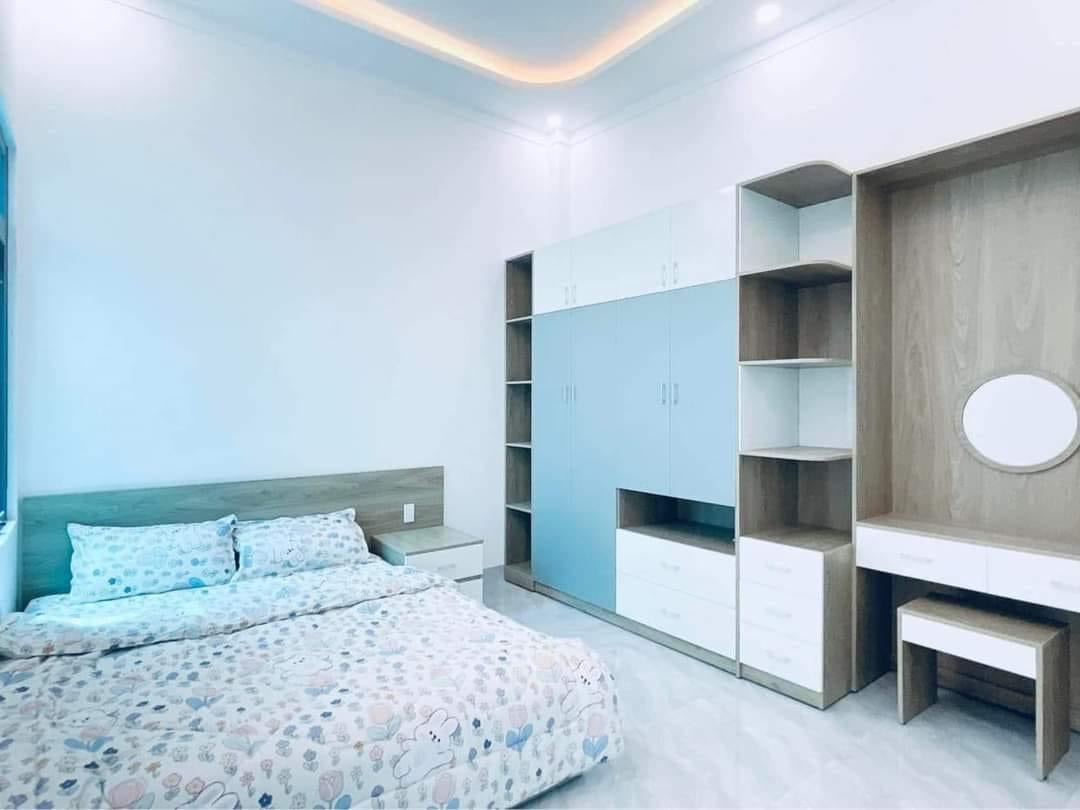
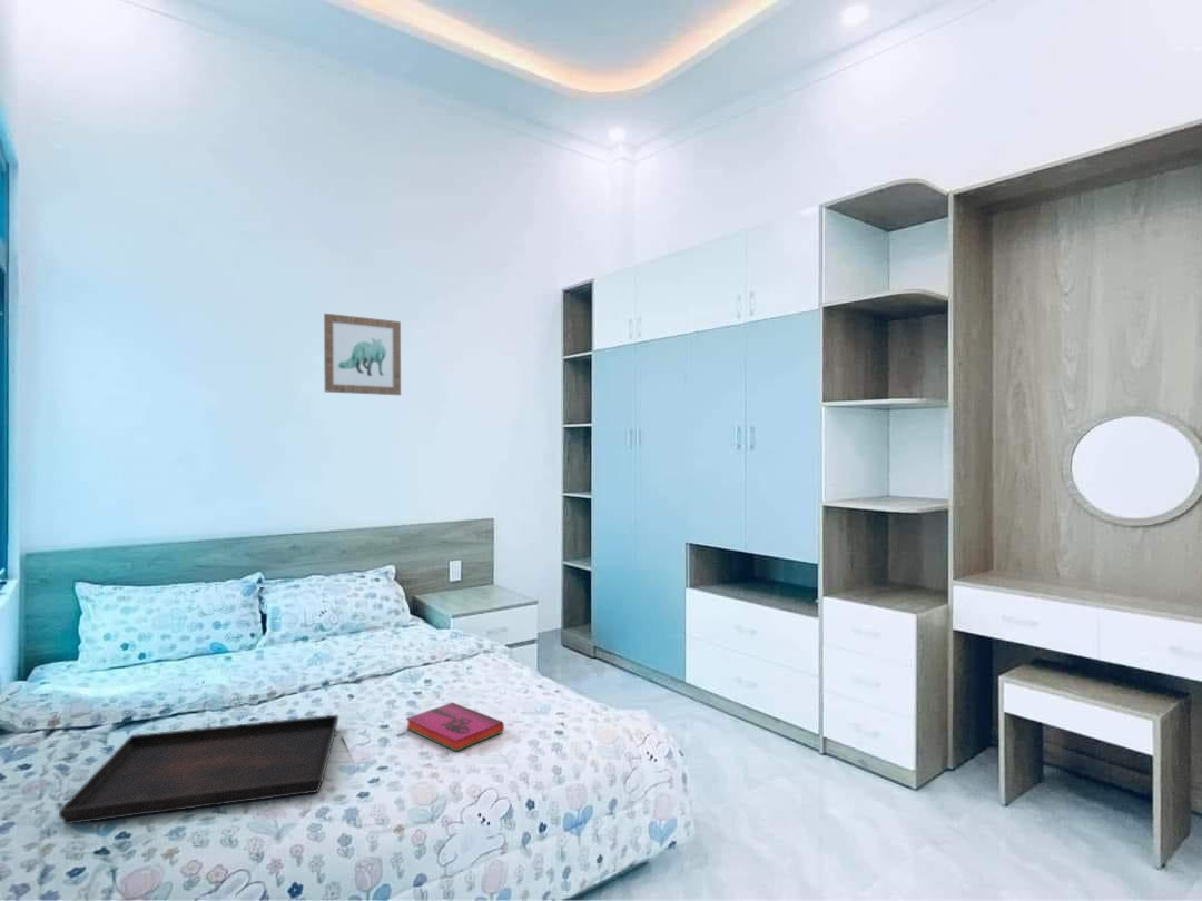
+ wall art (363, 355)
+ hardback book (454, 724)
+ serving tray (219, 762)
